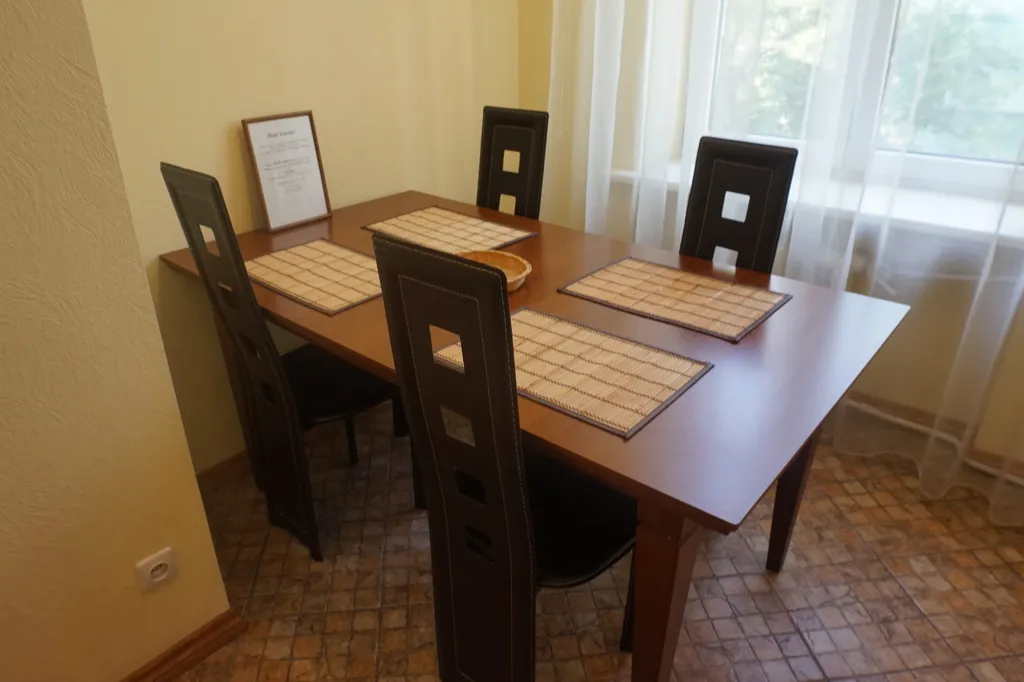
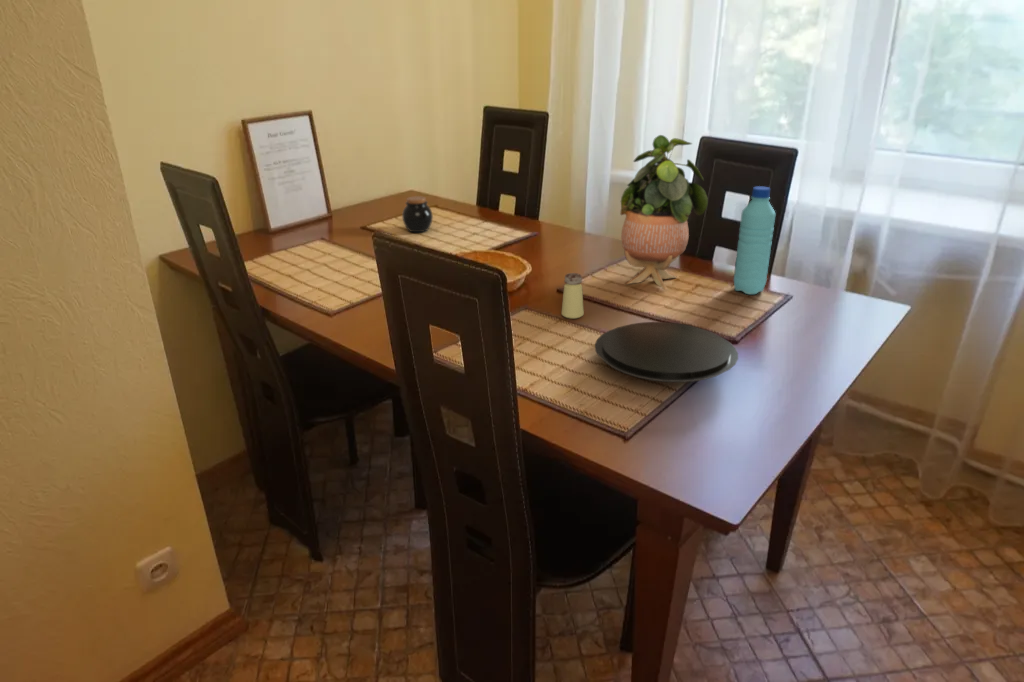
+ water bottle (754, 240)
+ saltshaker (572, 295)
+ plate (664, 357)
+ jar (417, 214)
+ potted plant (662, 210)
